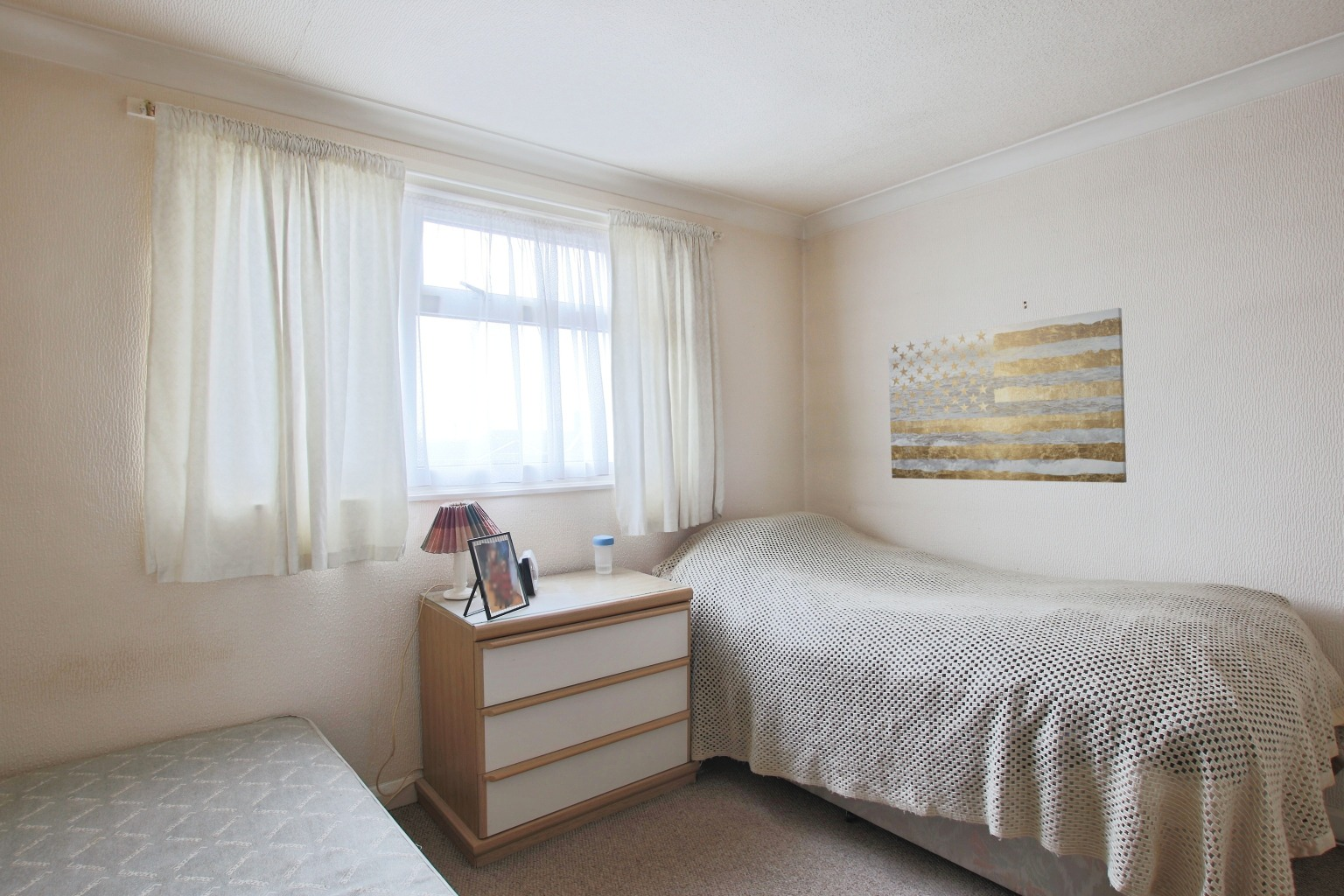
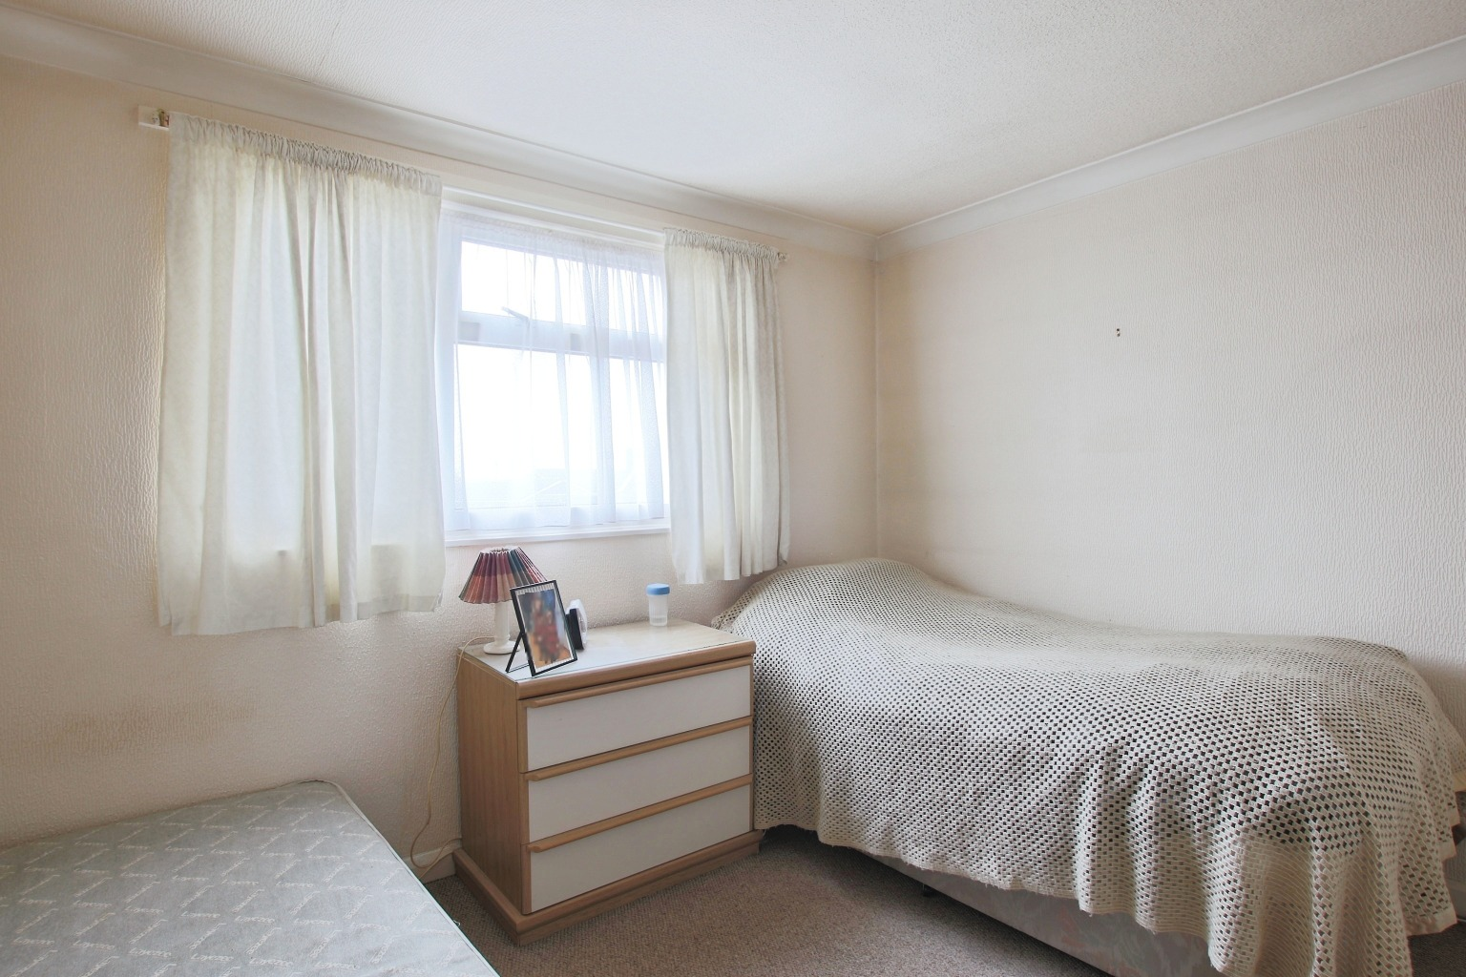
- wall art (991, 403)
